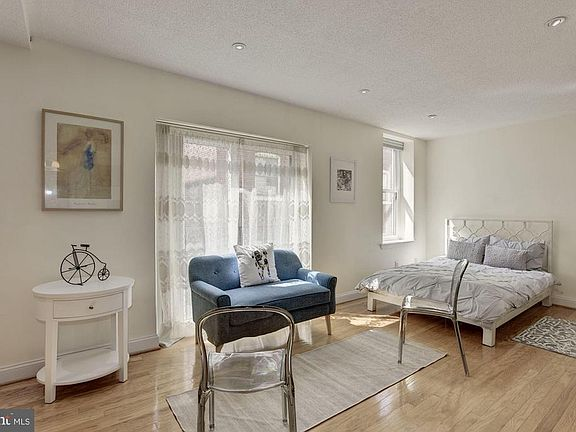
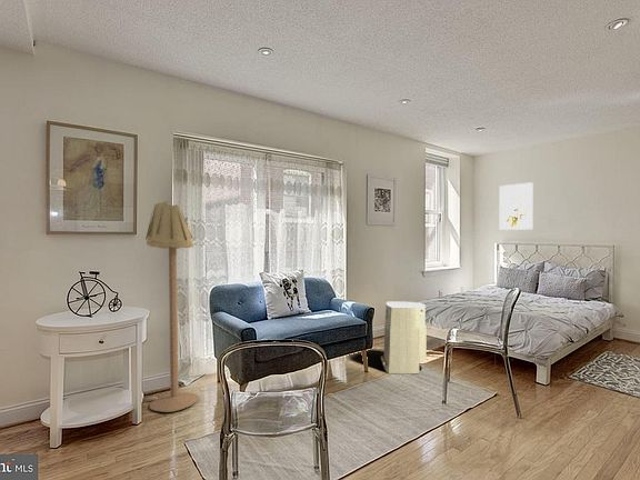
+ floor lamp (170, 300)
+ wall art (516, 207)
+ air purifier (403, 336)
